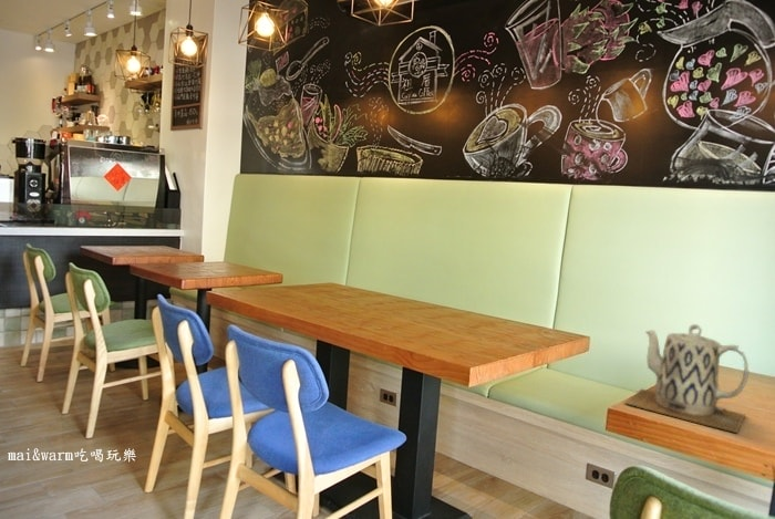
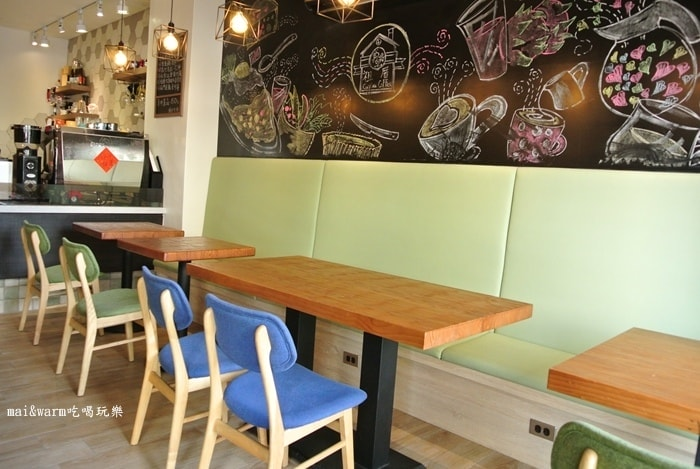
- teapot (690, 367)
